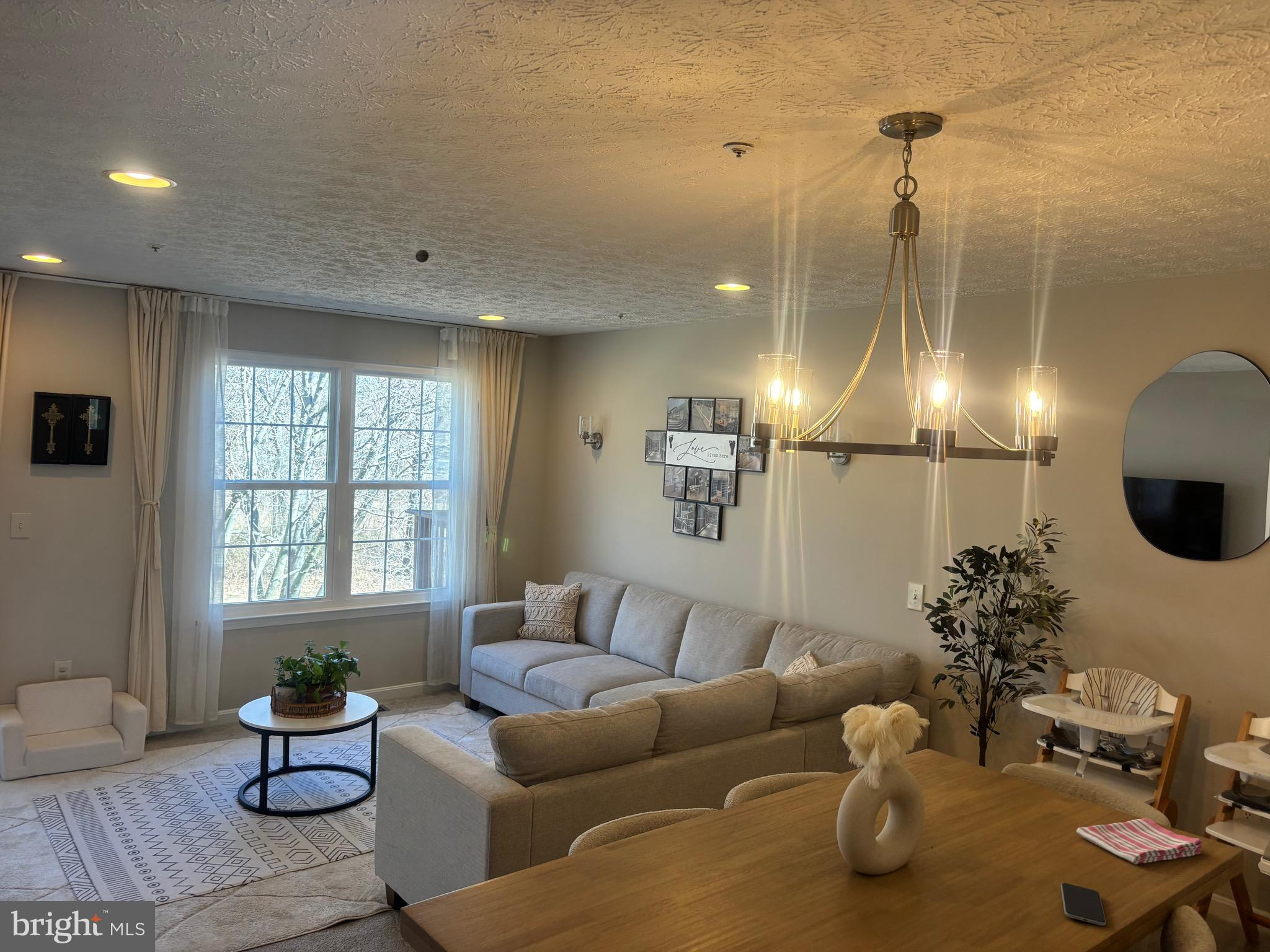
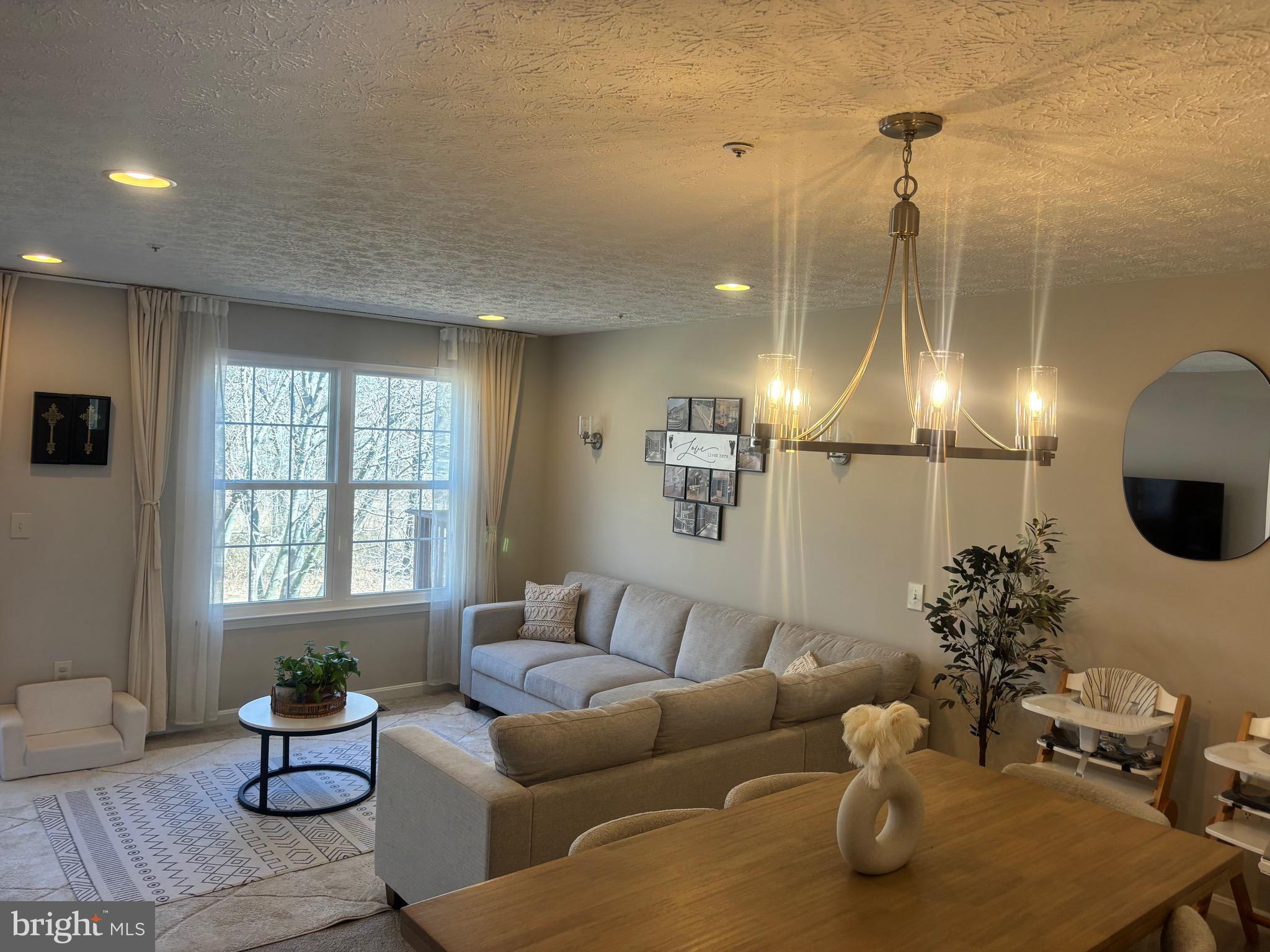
- dish towel (1139, 838)
- smoke detector (422, 256)
- smartphone (1082, 903)
